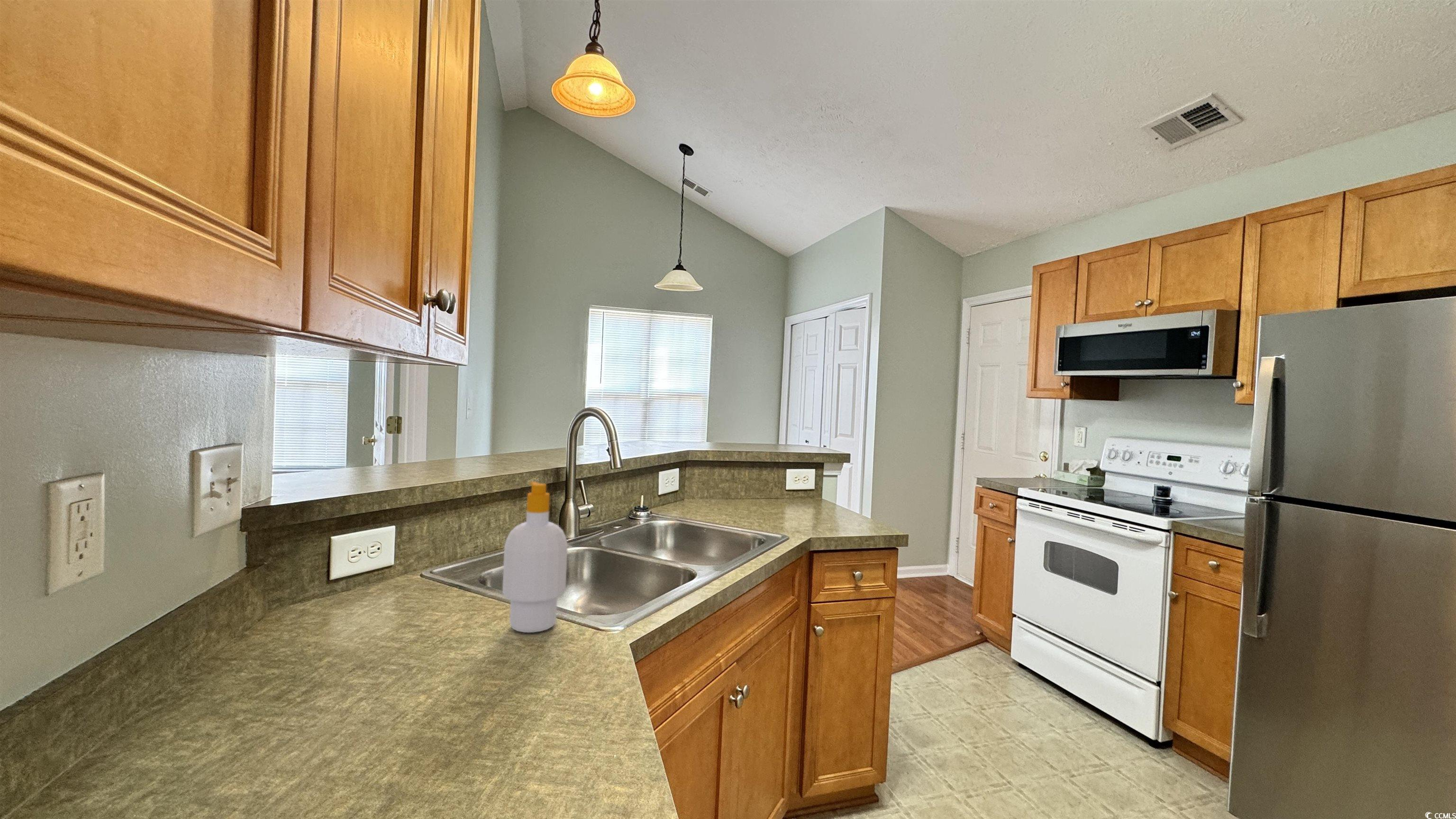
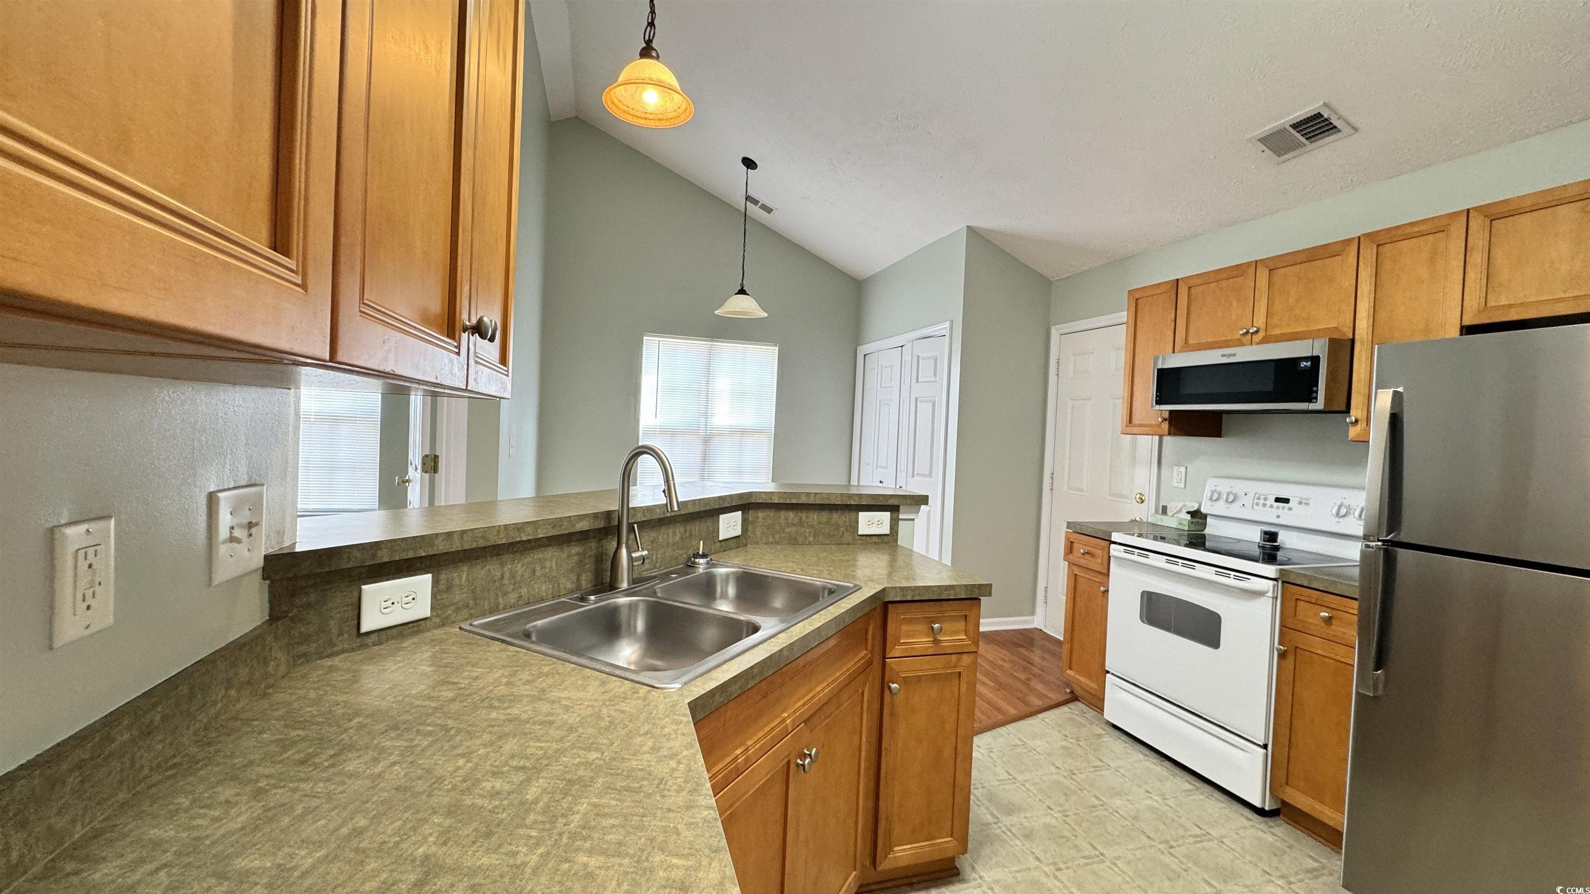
- soap bottle (536, 555)
